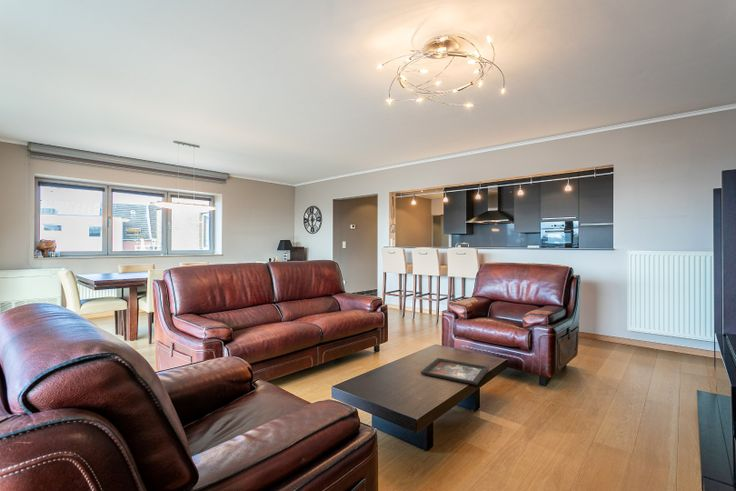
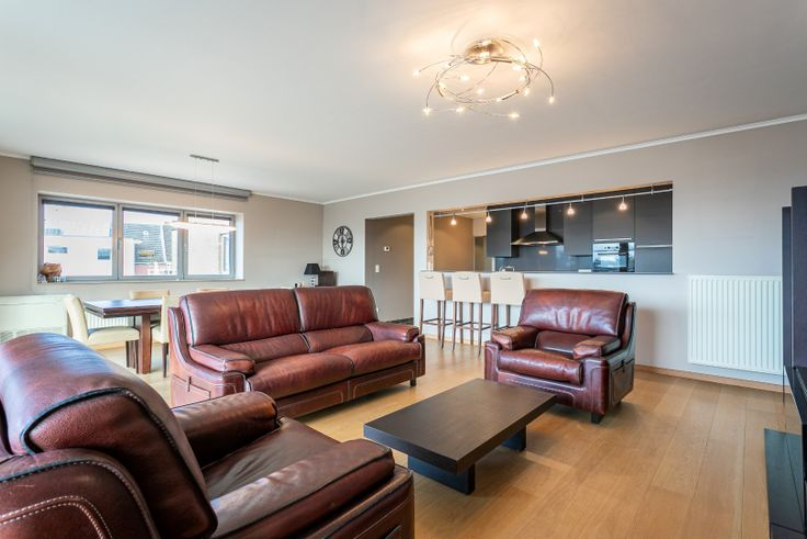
- decorative tray (455, 370)
